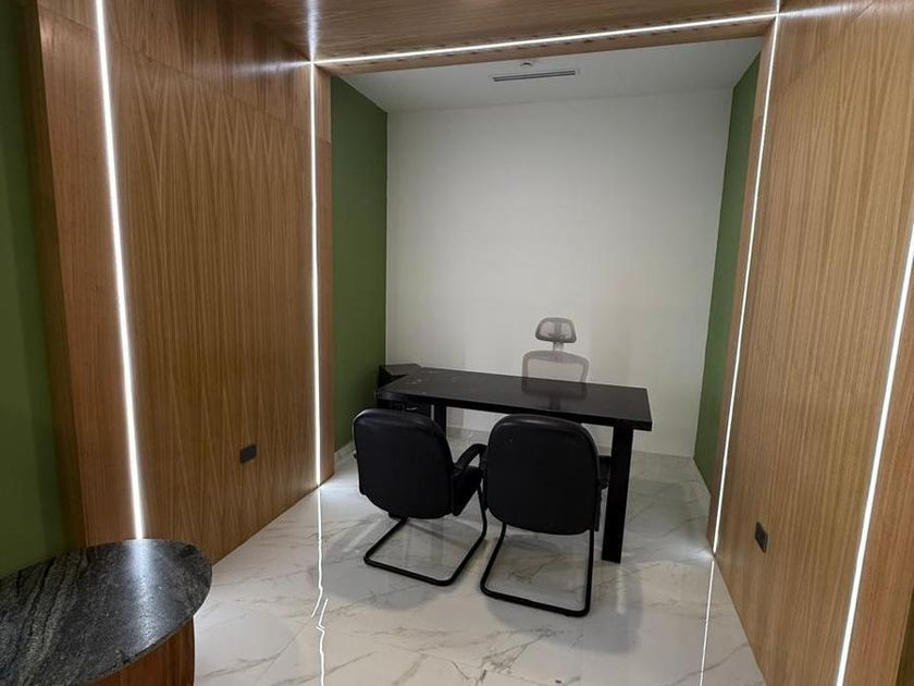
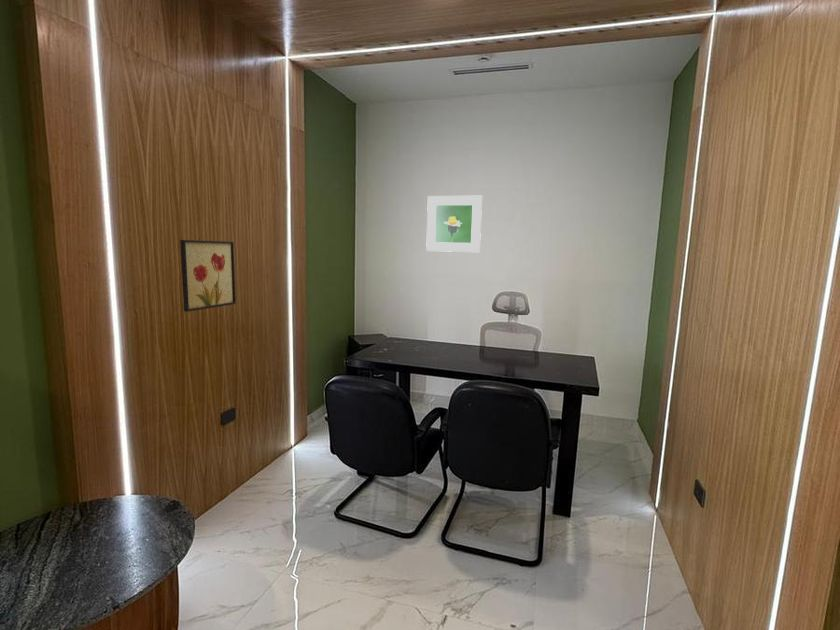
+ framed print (453, 224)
+ wall art (209, 274)
